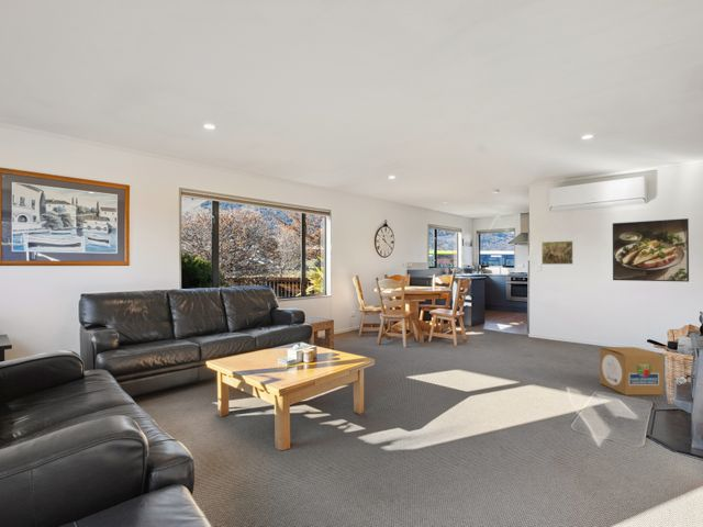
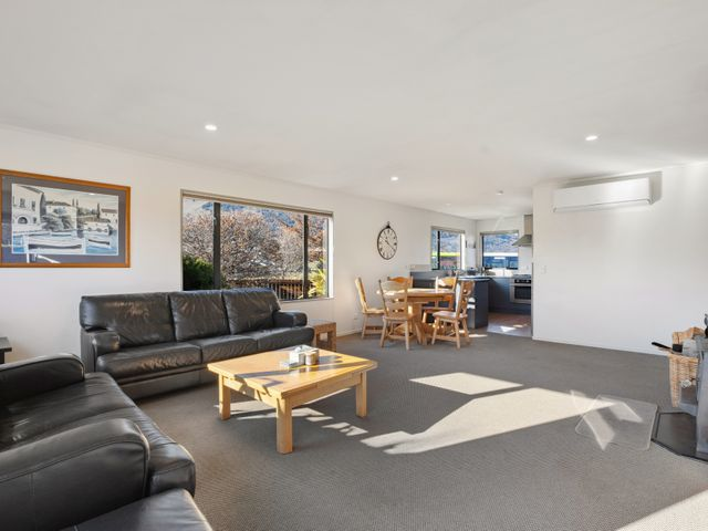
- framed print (557, 253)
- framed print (648, 250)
- cardboard box (629, 369)
